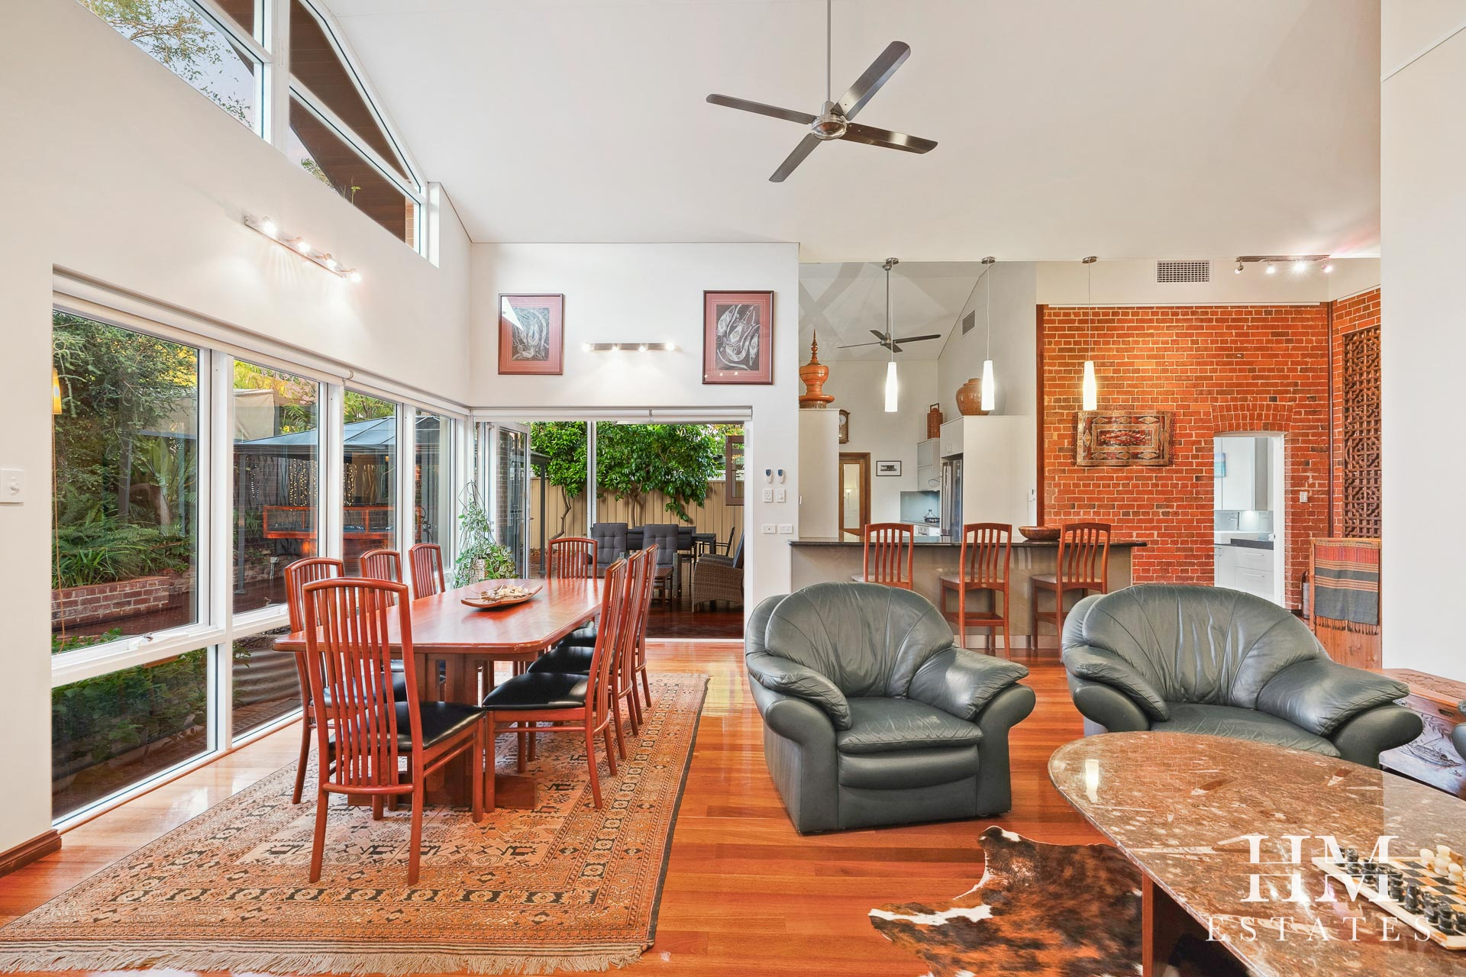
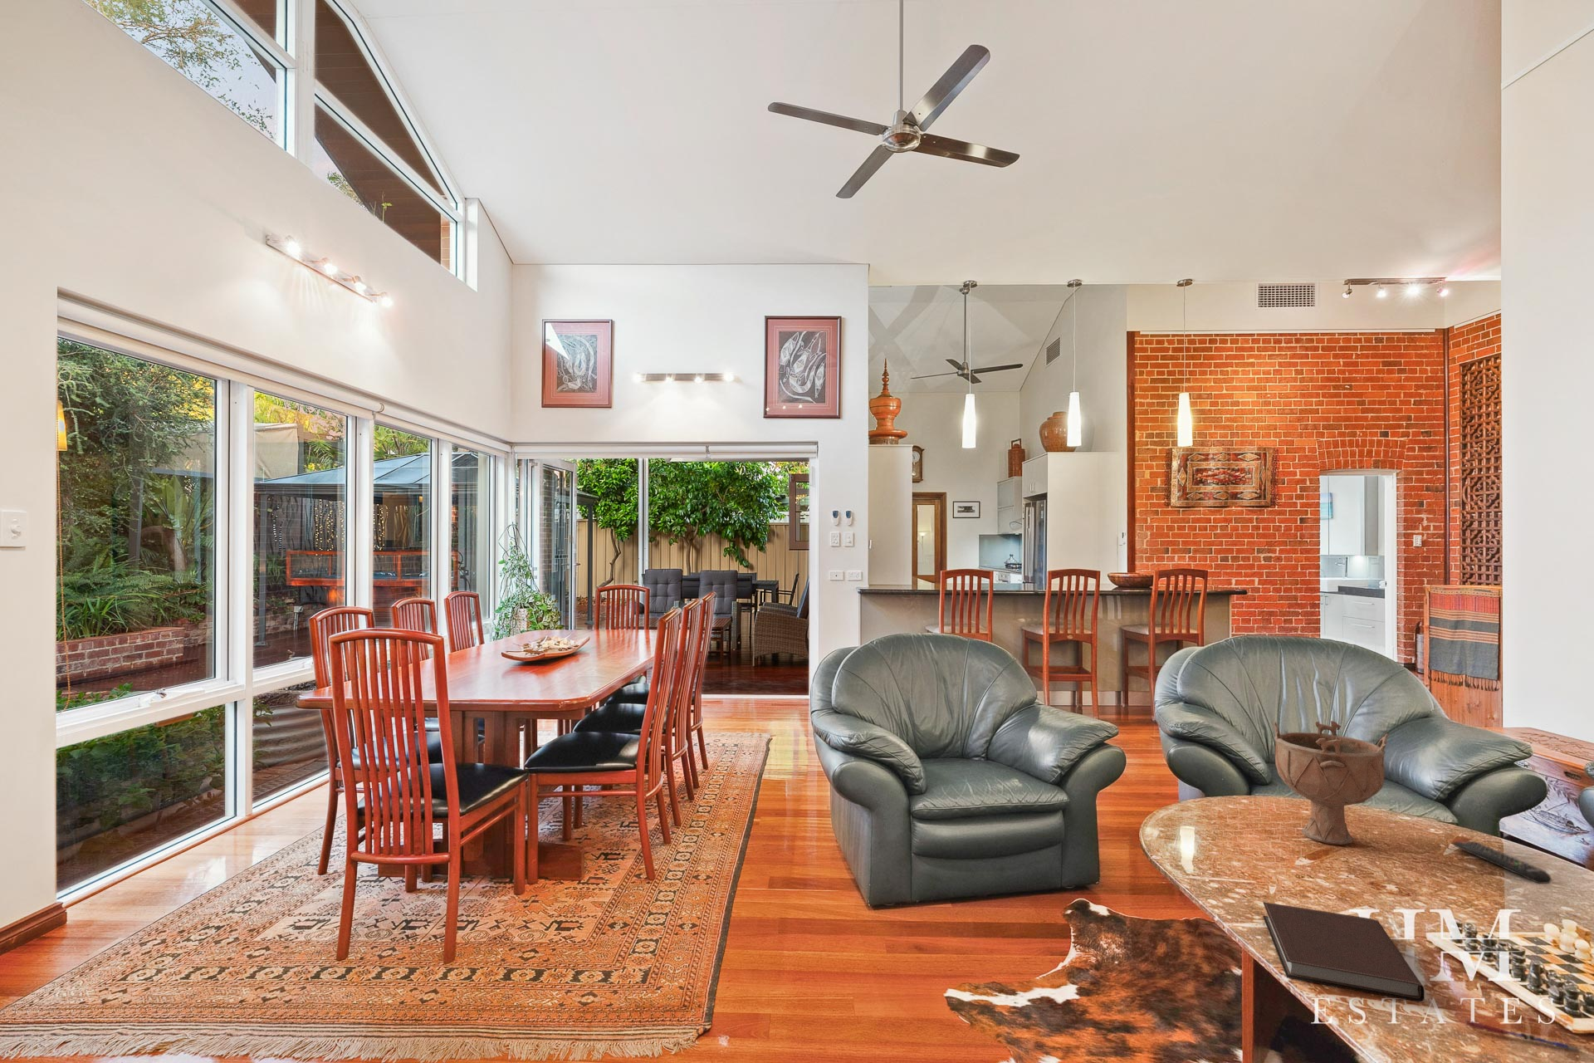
+ decorative bowl (1328, 782)
+ remote control (1499, 859)
+ notebook (1335, 947)
+ pen (1520, 1035)
